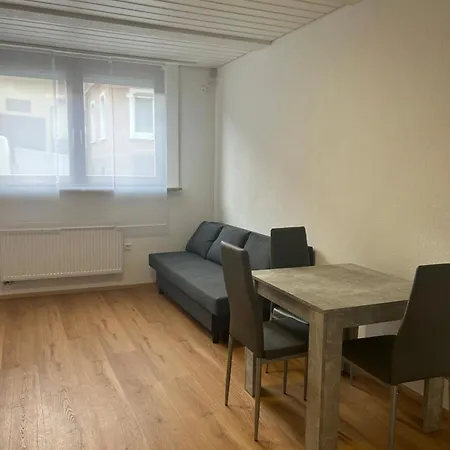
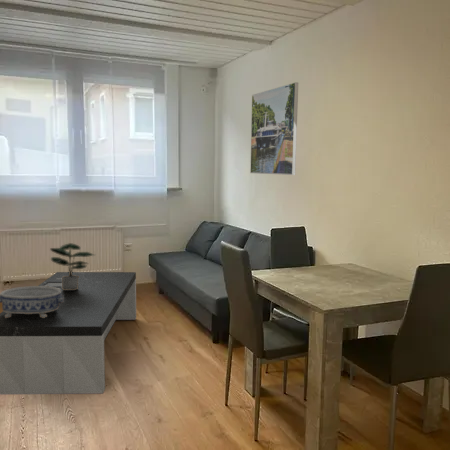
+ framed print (272, 132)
+ coffee table (75, 316)
+ potted plant (72, 267)
+ decorative bowl (31, 301)
